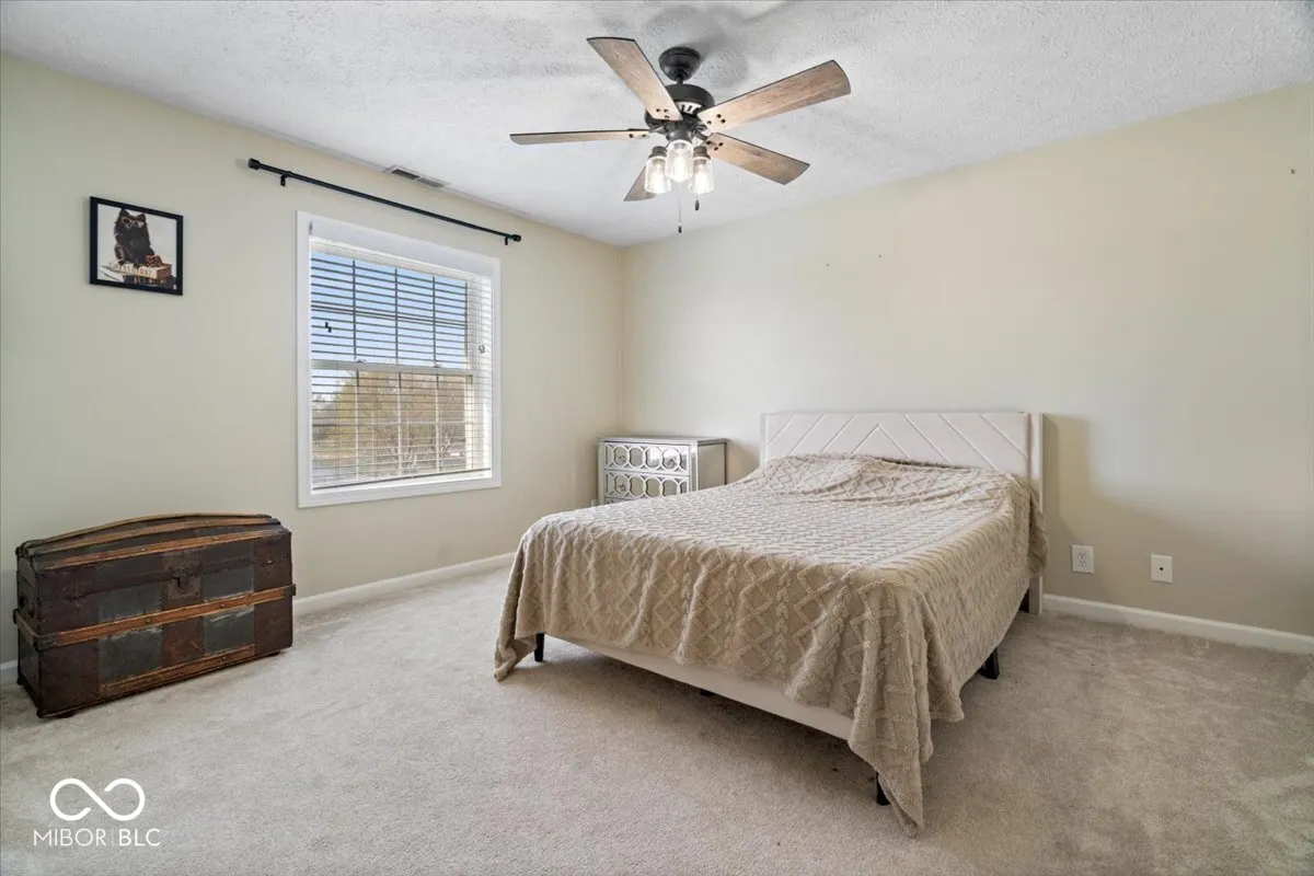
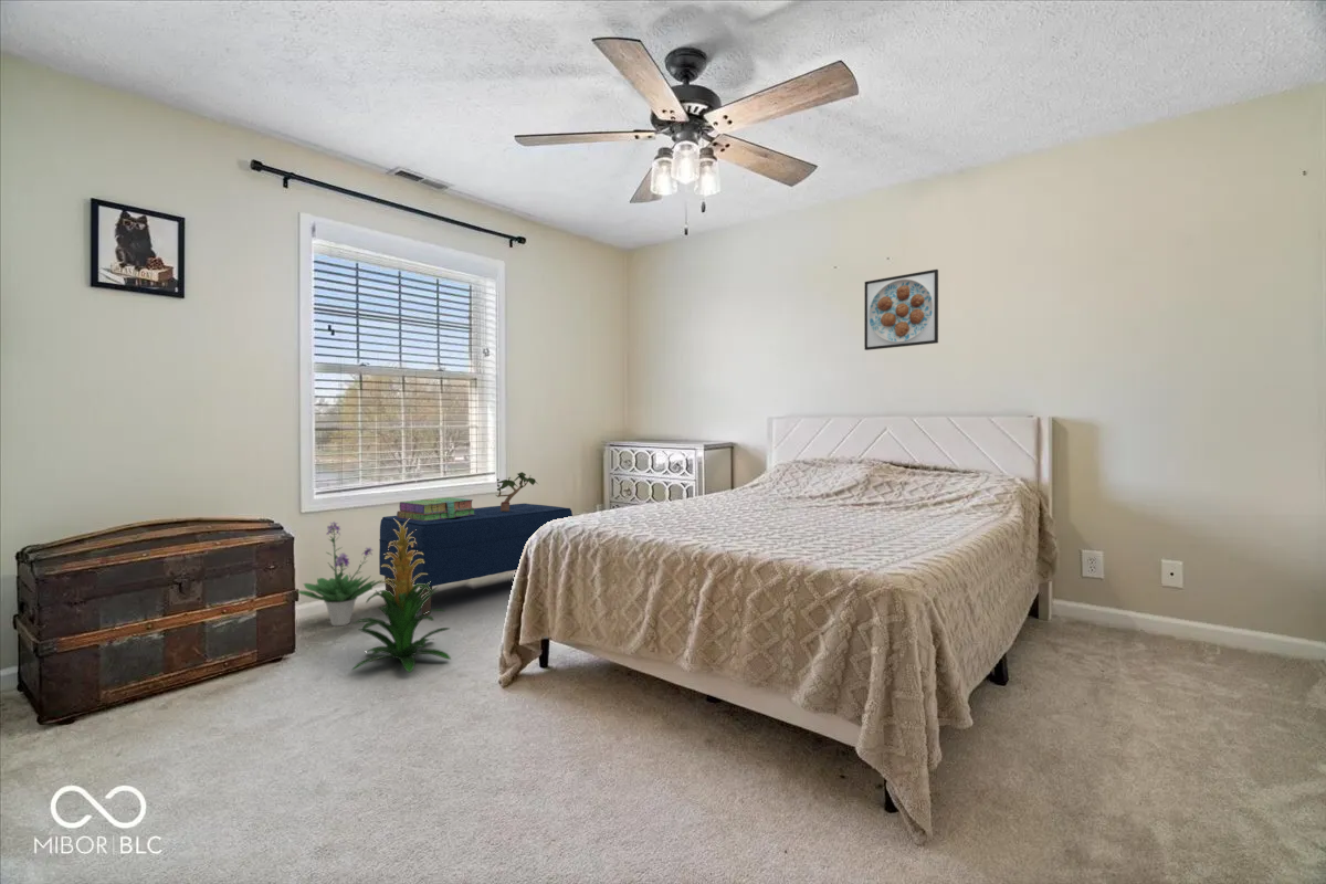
+ bench (482, 551)
+ potted plant (517, 490)
+ potted plant (339, 572)
+ indoor plant (403, 589)
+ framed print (899, 311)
+ stack of books (436, 507)
